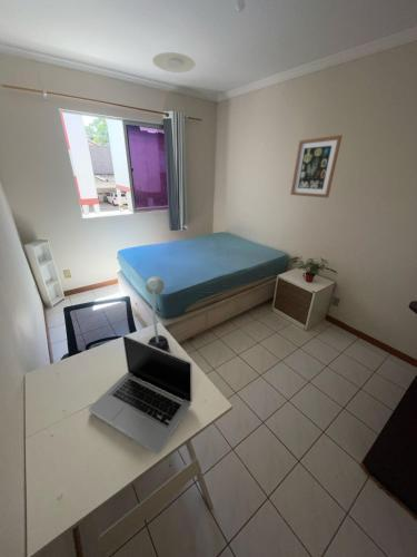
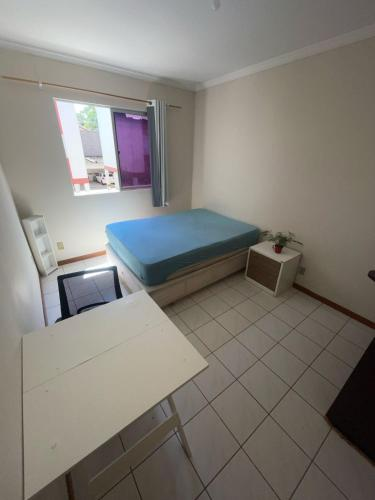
- wall art (312, 168)
- desk lamp (155, 313)
- plate (173, 61)
- laptop (138, 387)
